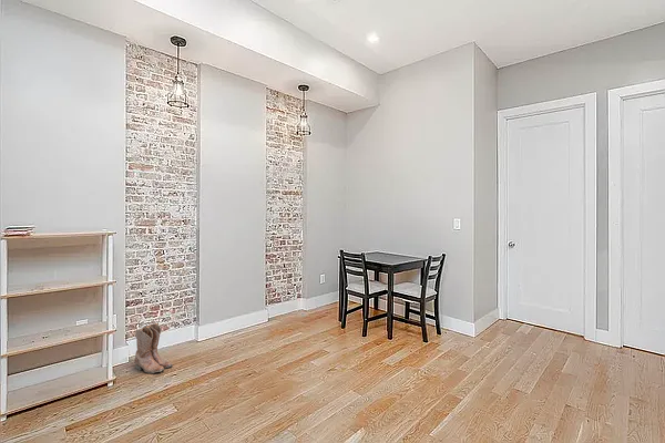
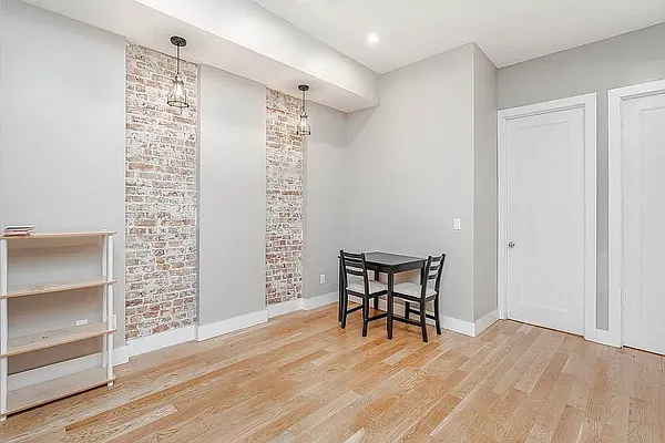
- boots (153, 346)
